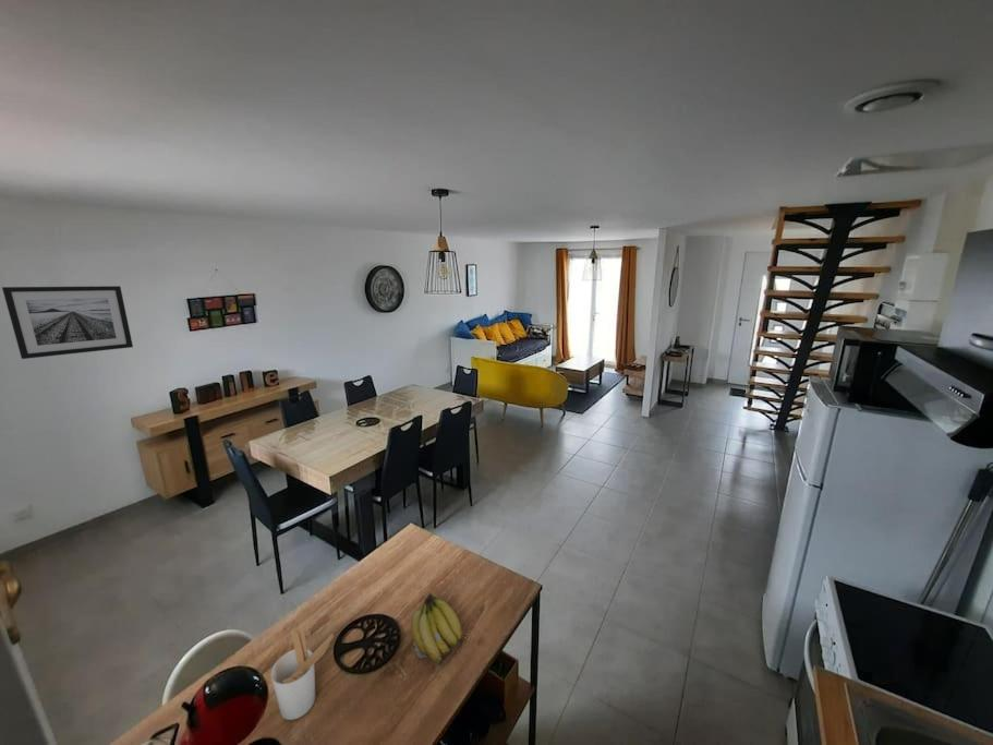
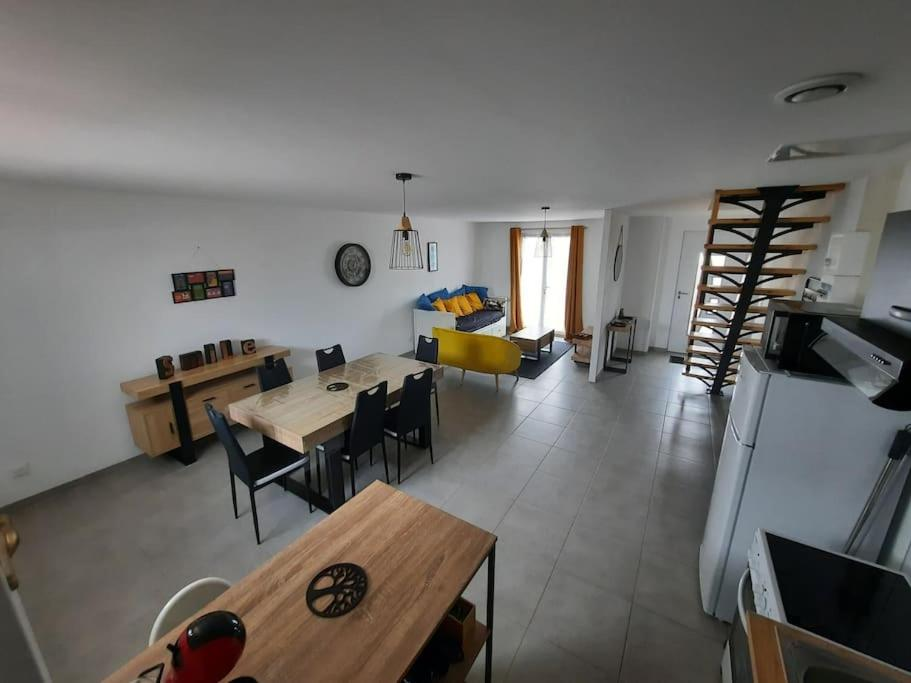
- fruit (437, 626)
- utensil holder (304, 673)
- wall art (73, 320)
